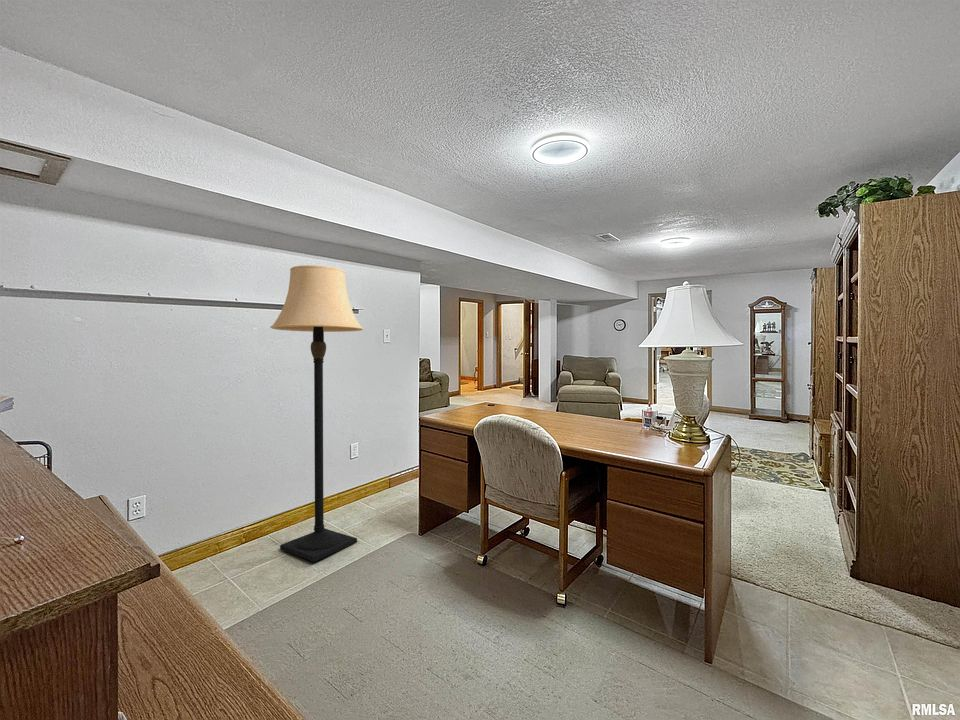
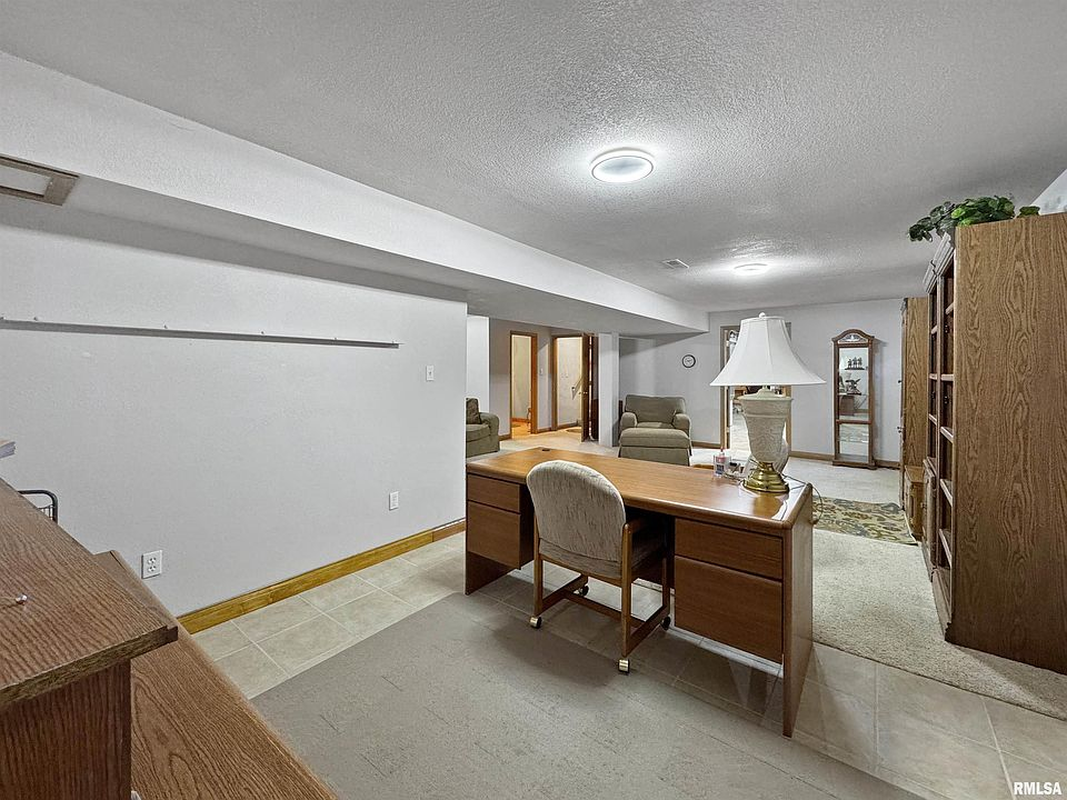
- lamp (318, 408)
